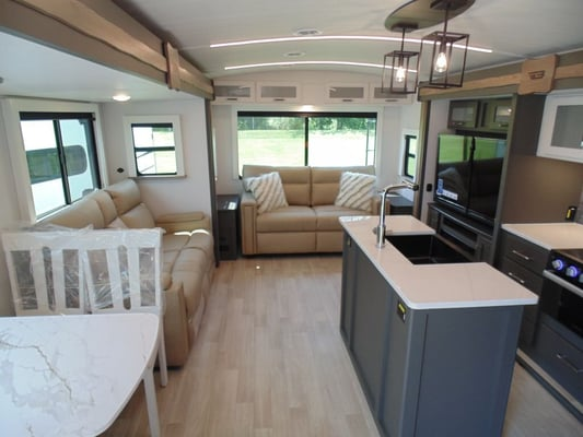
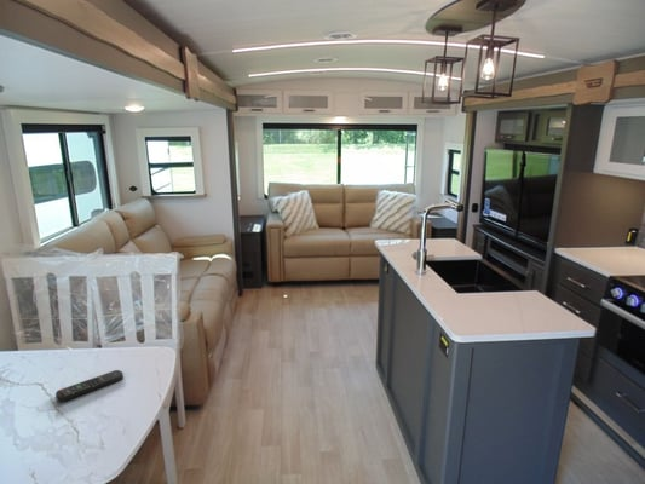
+ remote control (91, 384)
